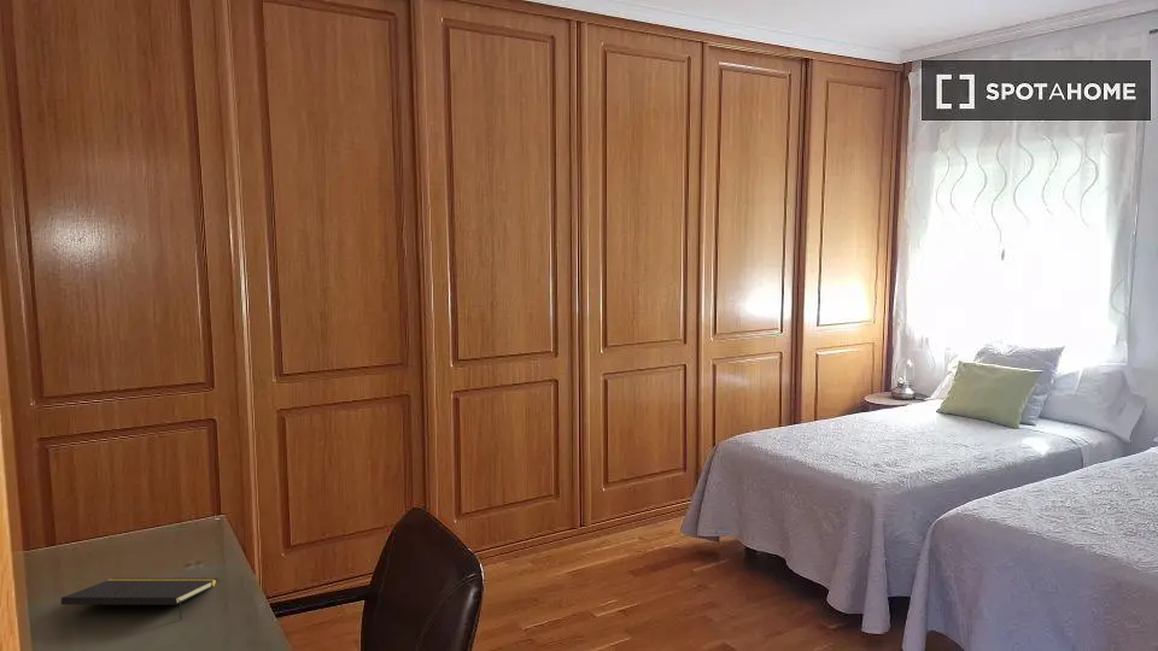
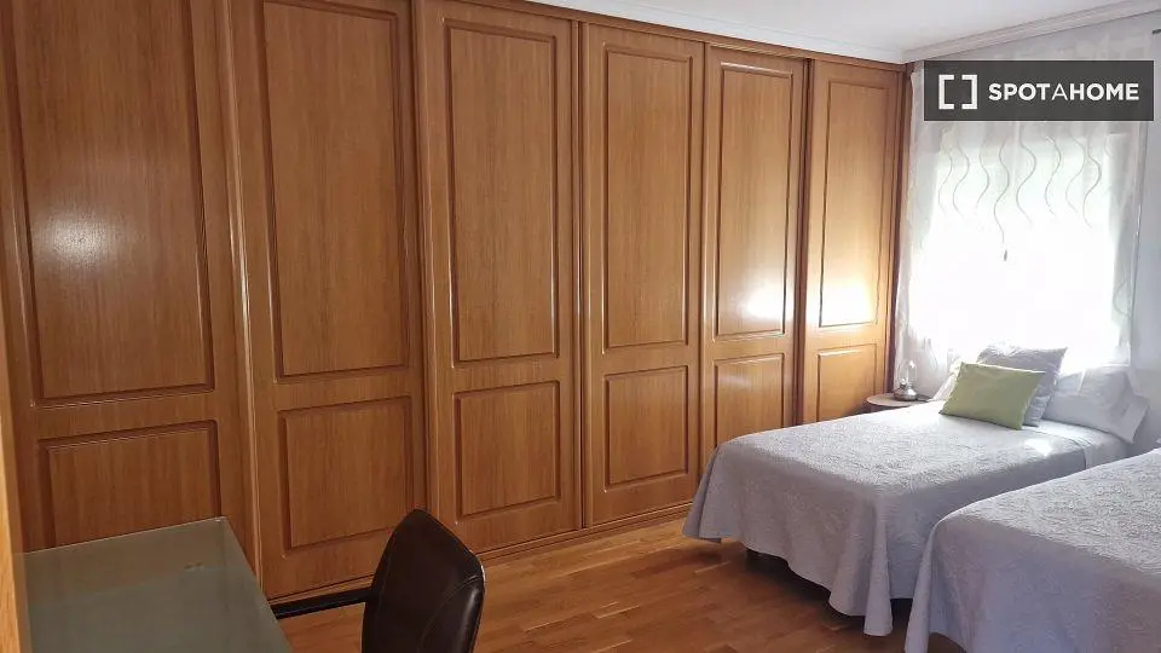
- notepad (142, 591)
